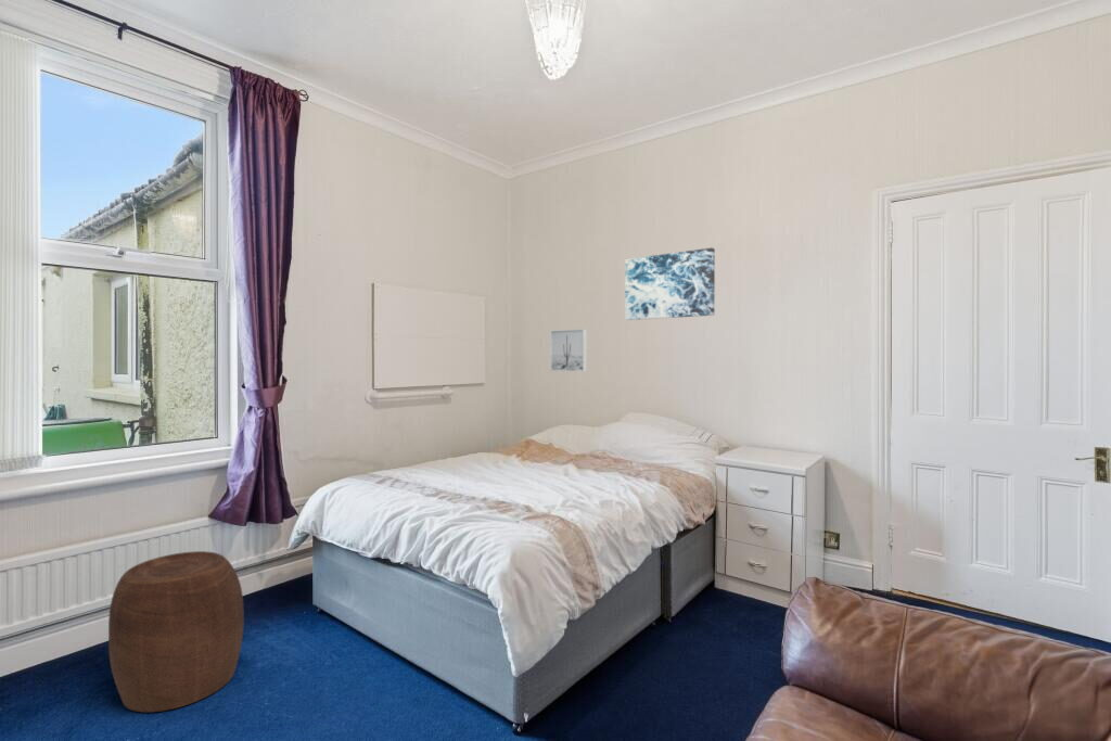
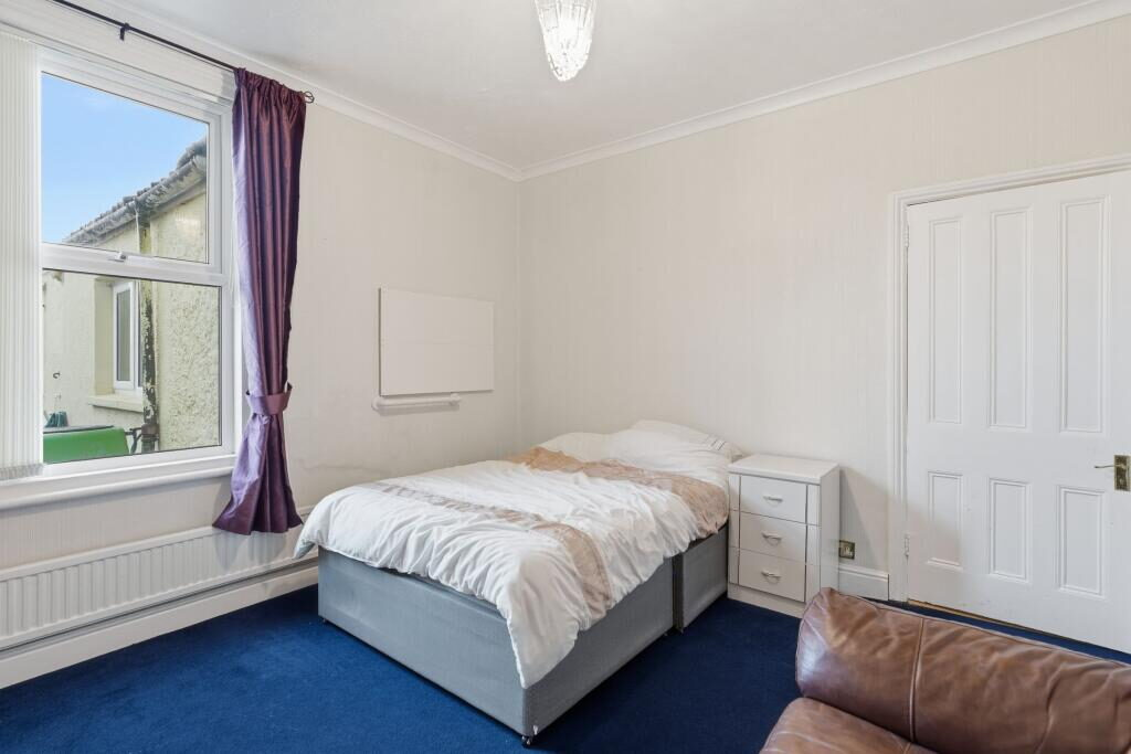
- wall art (567, 350)
- stool (180, 623)
- wall art (667, 285)
